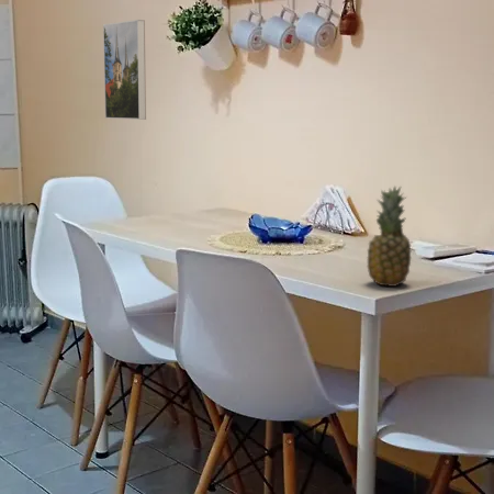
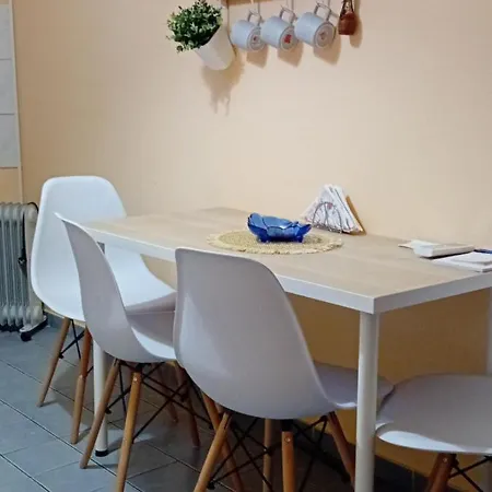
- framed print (124, 70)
- fruit (390, 234)
